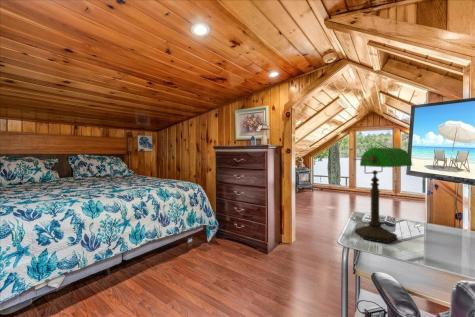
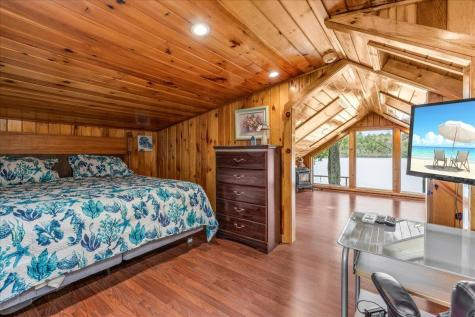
- desk lamp (378, 192)
